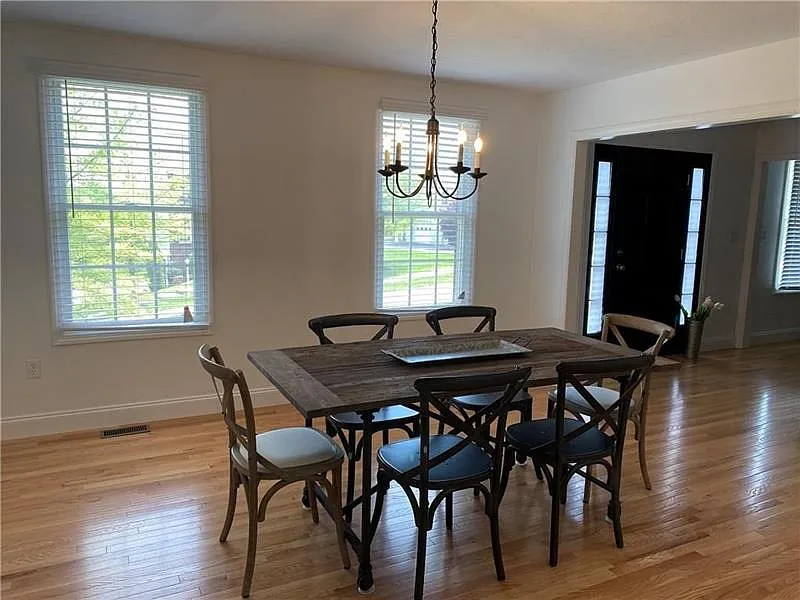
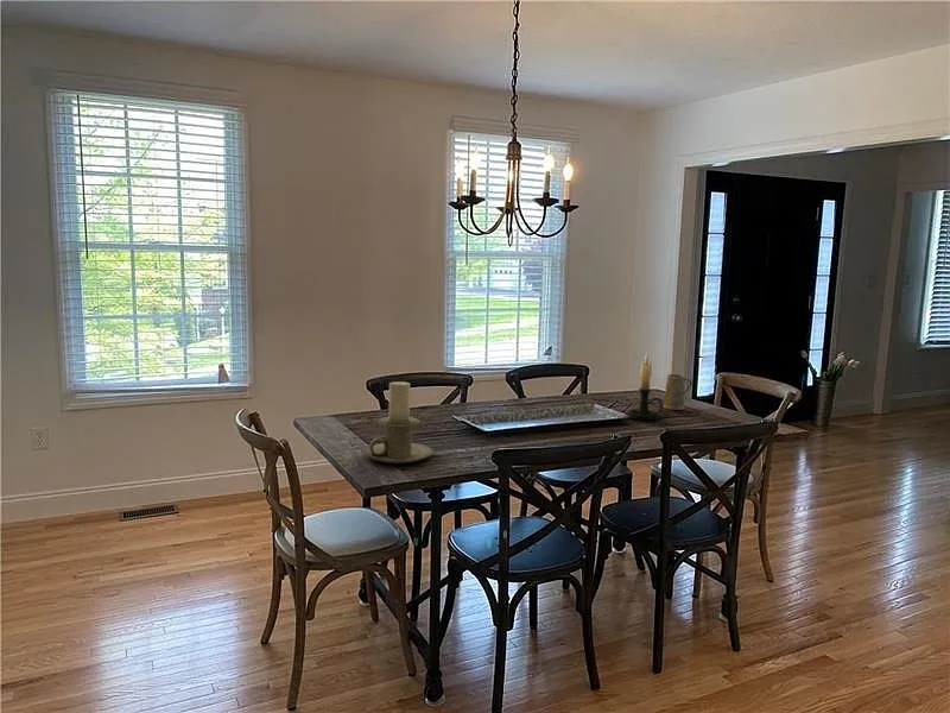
+ candle holder (399, 418)
+ mug (676, 391)
+ candle holder (648, 385)
